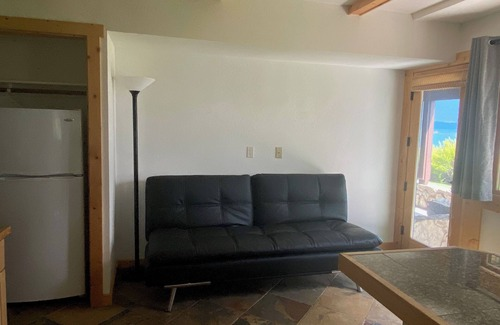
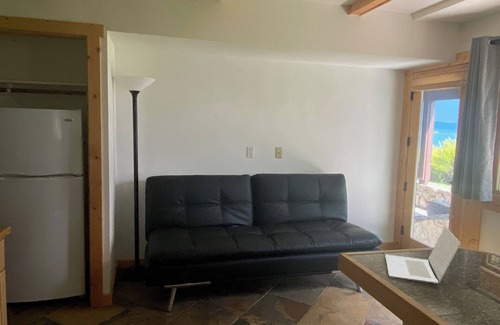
+ laptop (415, 258)
